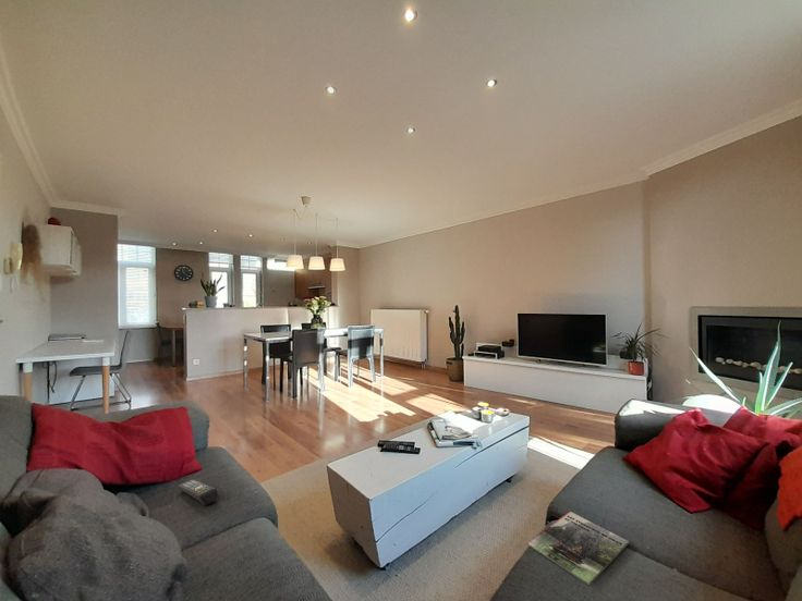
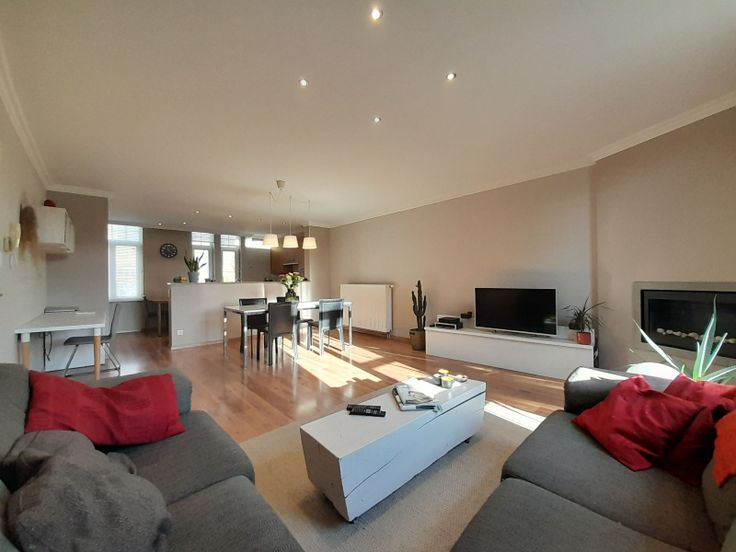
- remote control (197, 490)
- magazine (578, 542)
